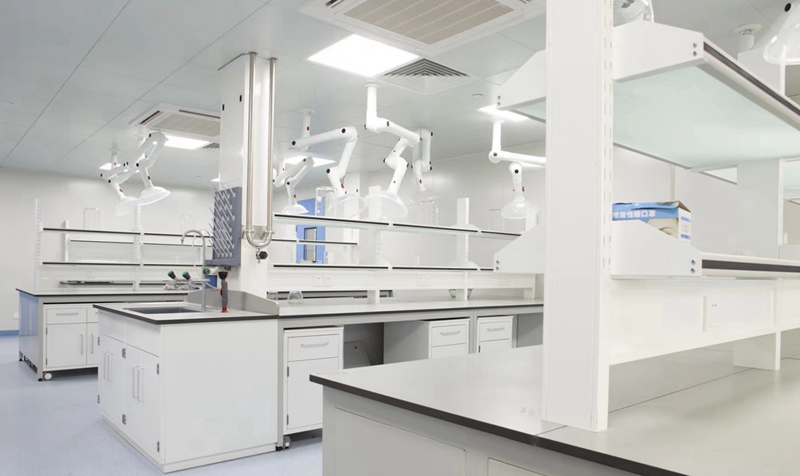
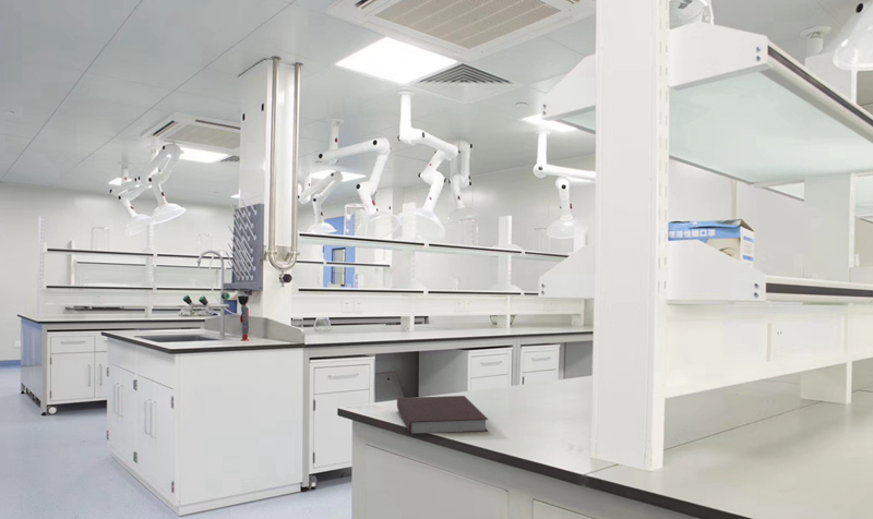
+ notebook (439, 413)
